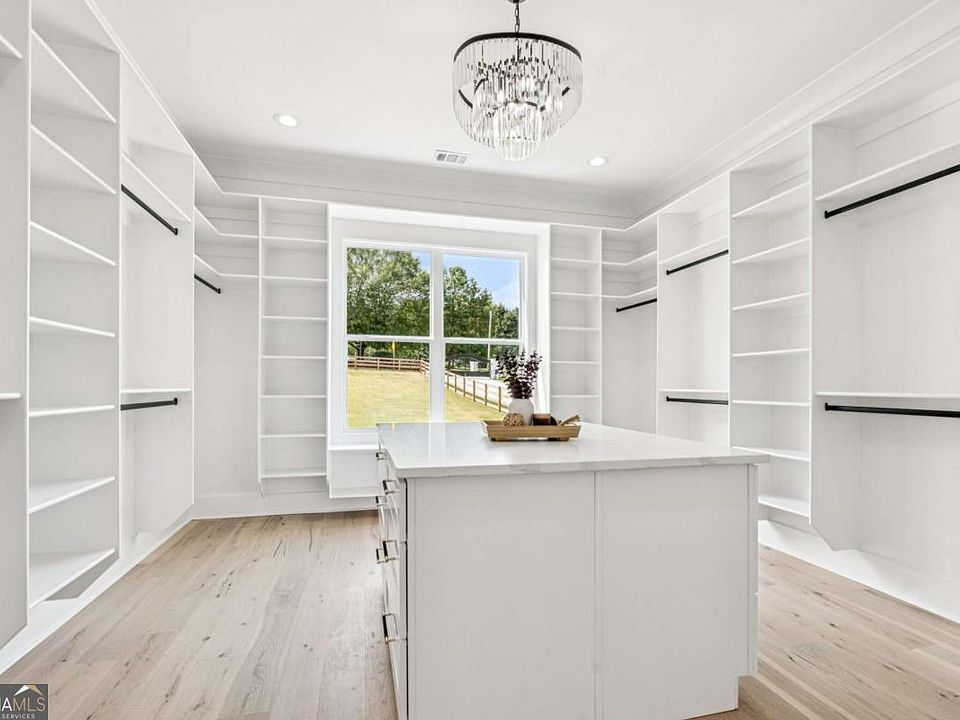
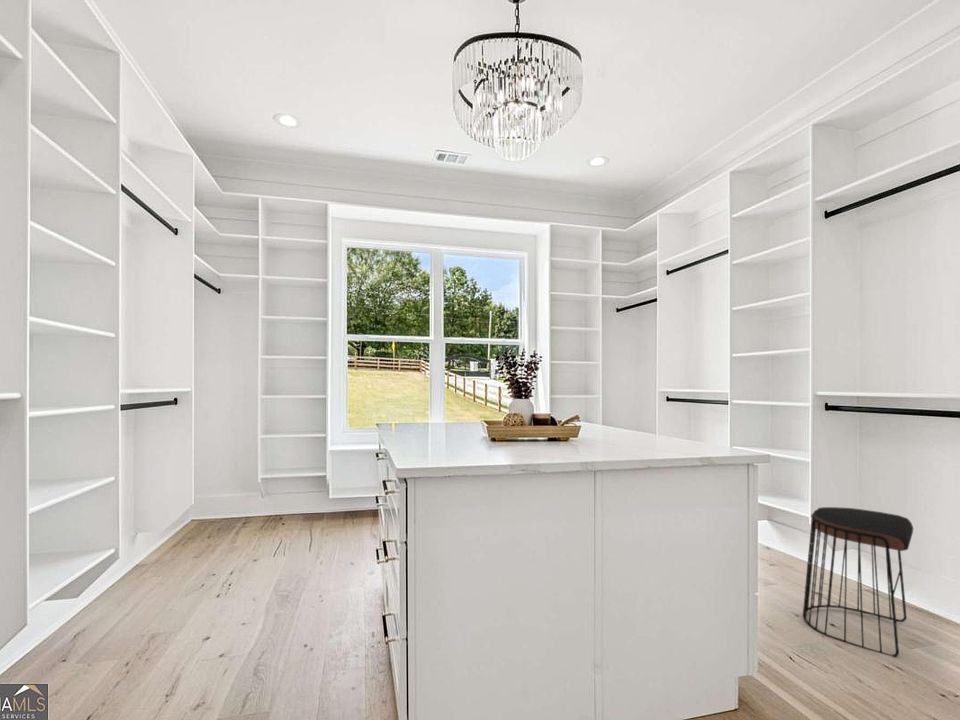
+ stool (858, 571)
